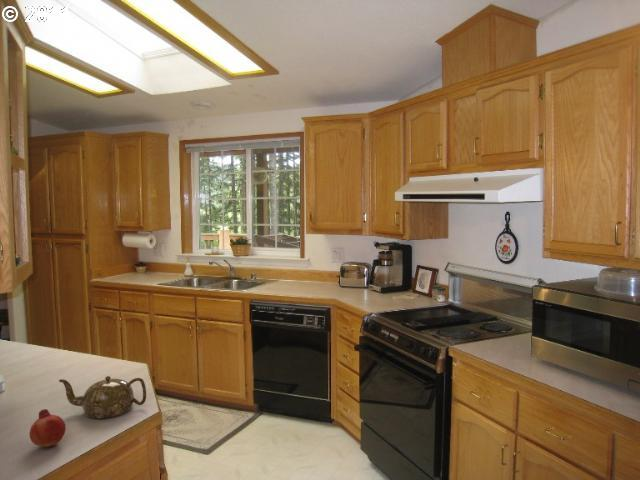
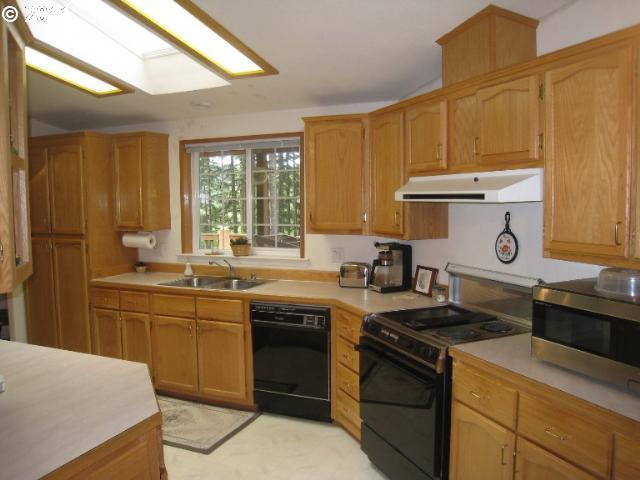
- fruit (47, 428)
- teapot (103, 393)
